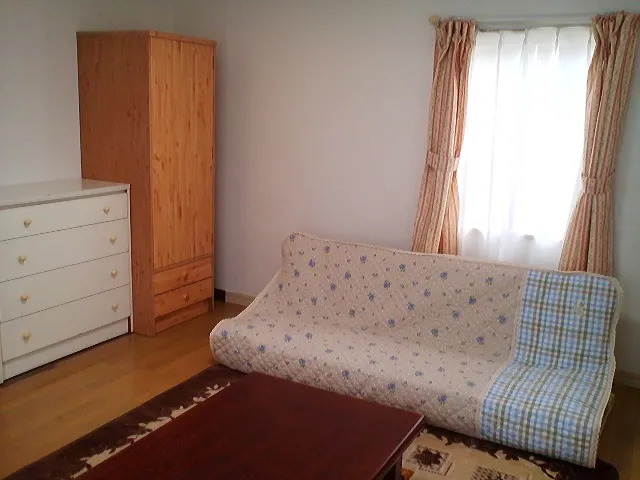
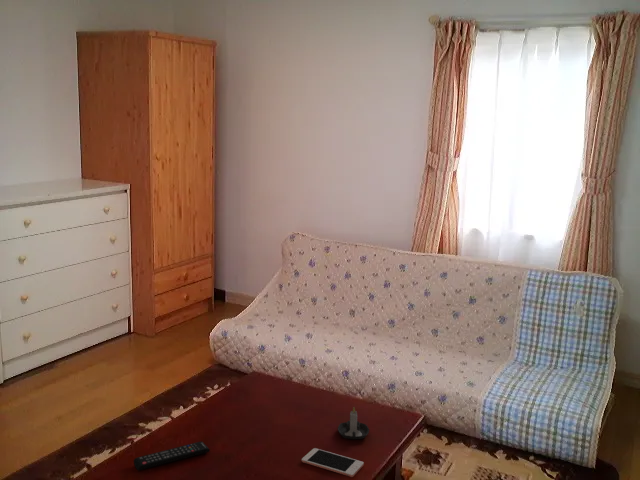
+ cell phone (332, 462)
+ candle (354, 421)
+ remote control (172, 455)
